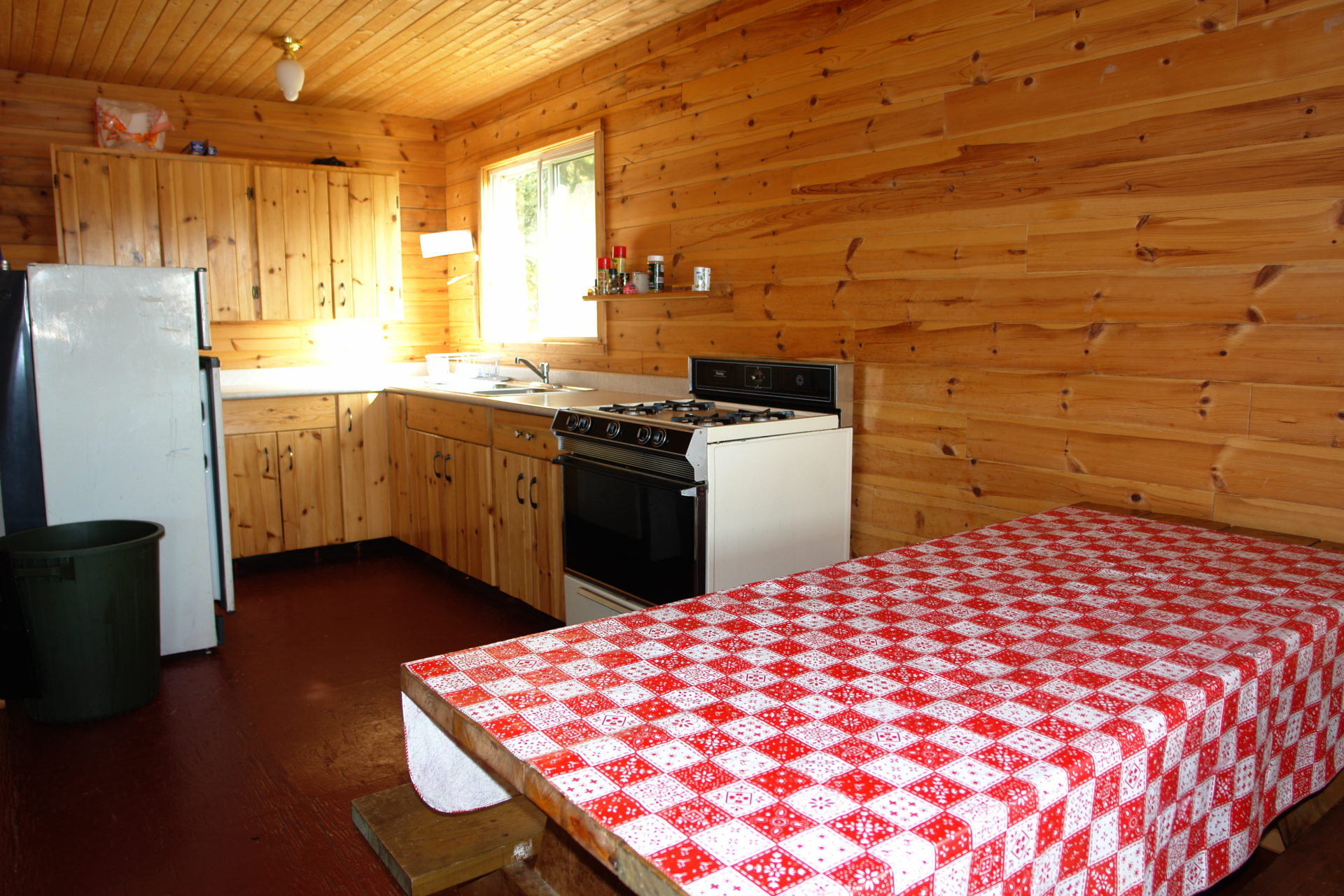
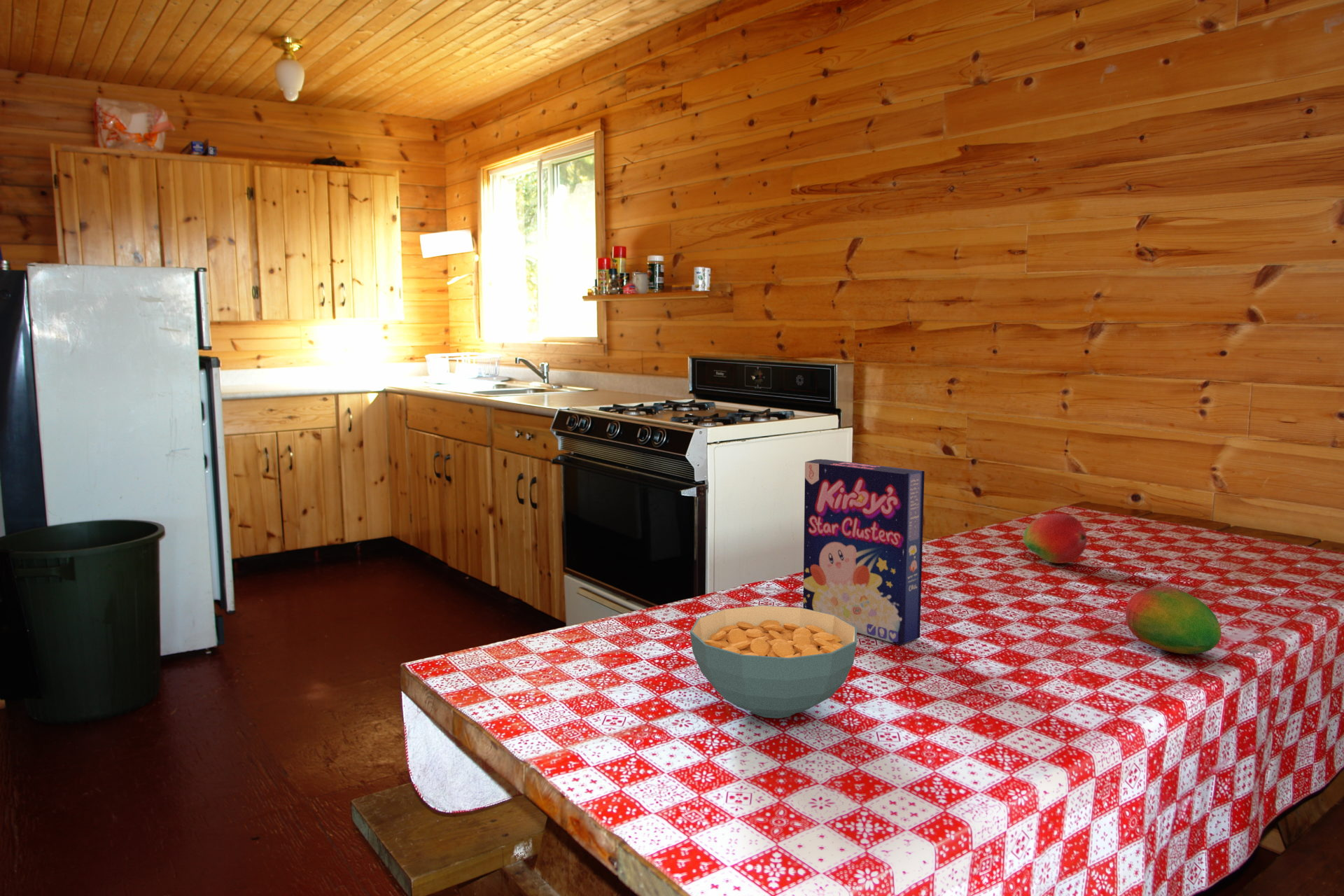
+ cereal box (860, 546)
+ fruit (1173, 620)
+ fruit (1054, 537)
+ cereal bowl (773, 668)
